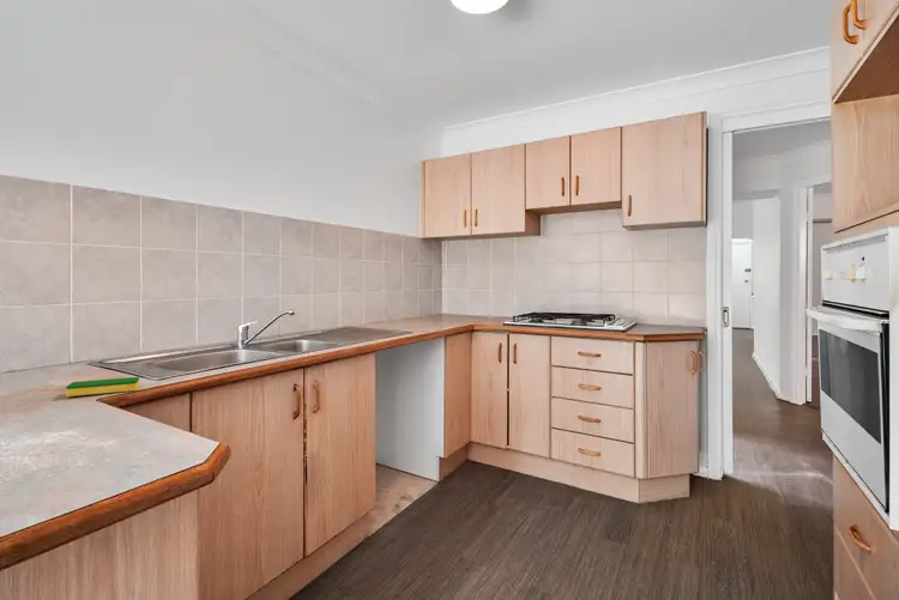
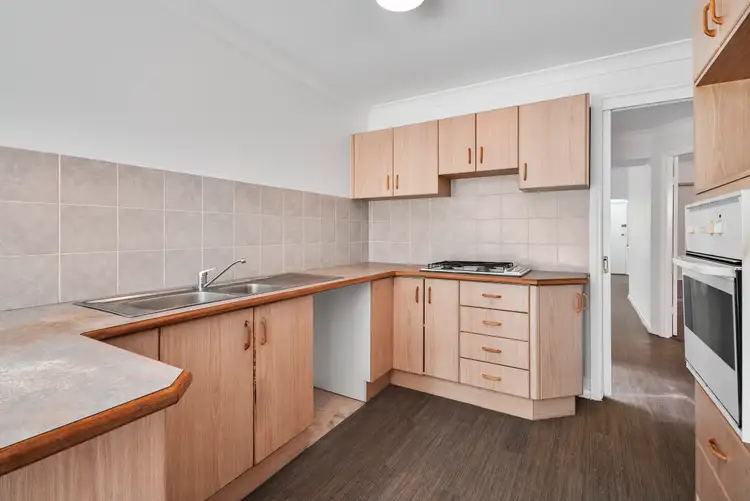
- dish sponge (104, 386)
